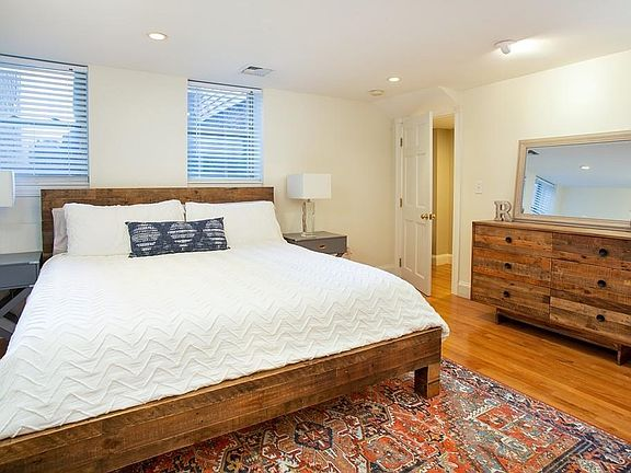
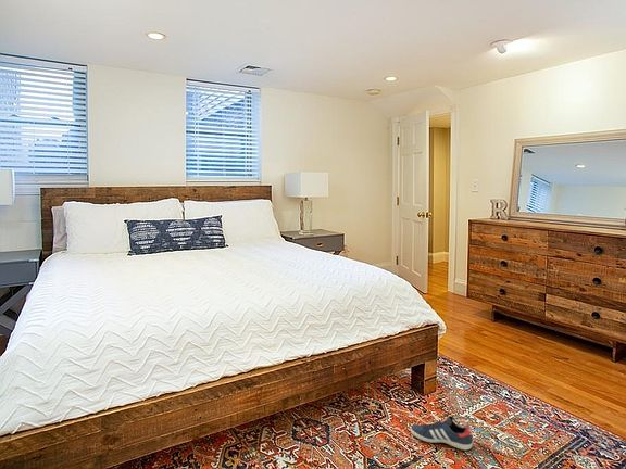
+ sneaker (440, 428)
